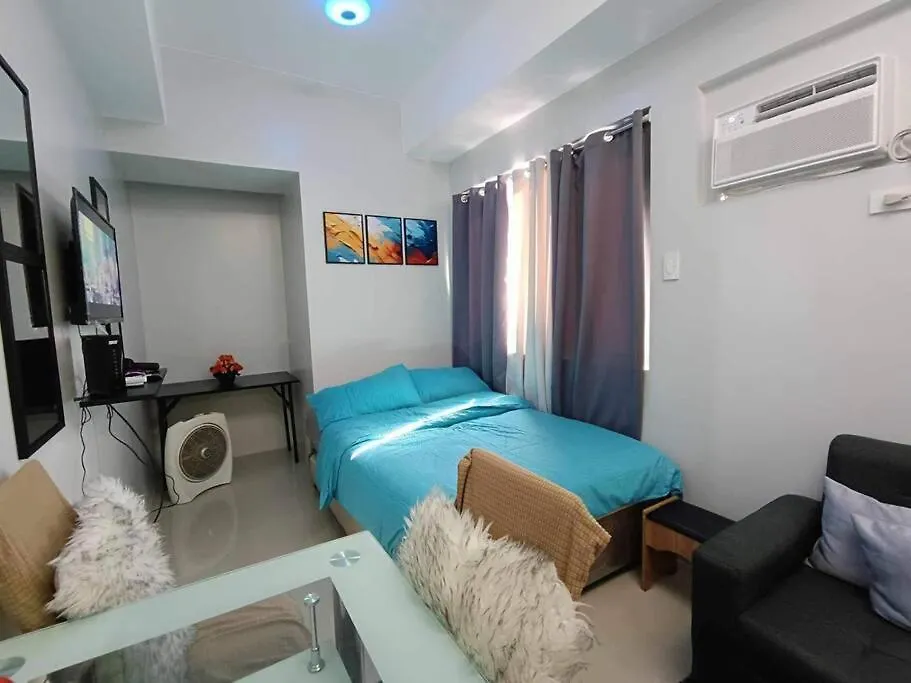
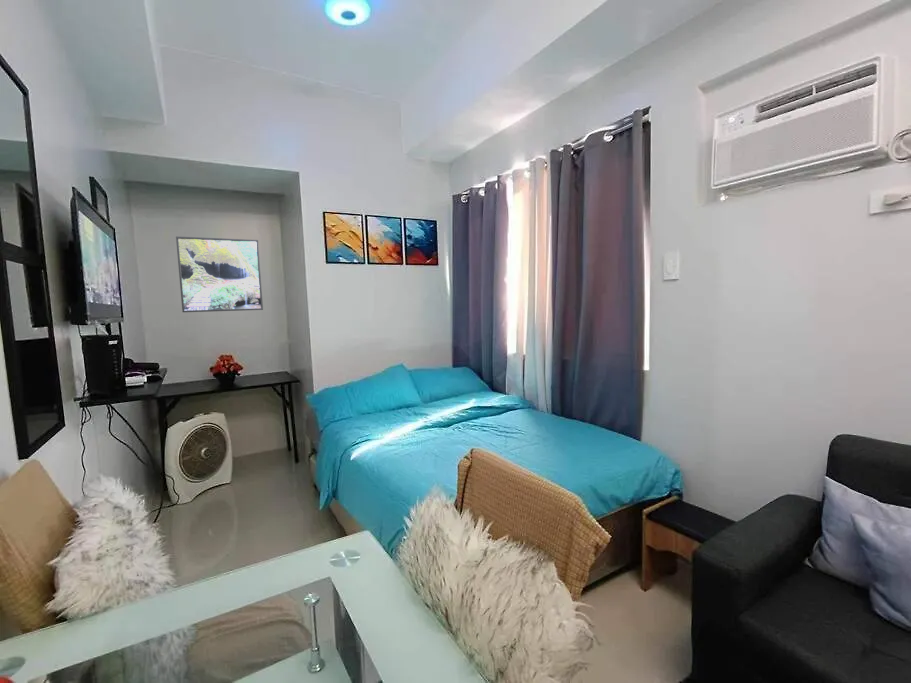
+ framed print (221, 275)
